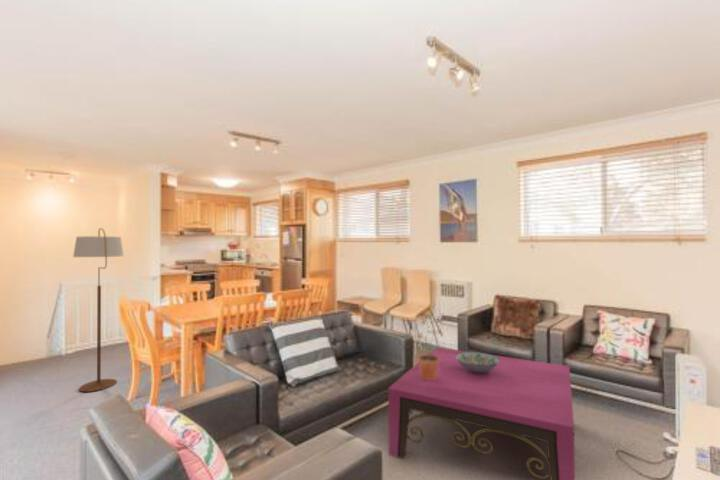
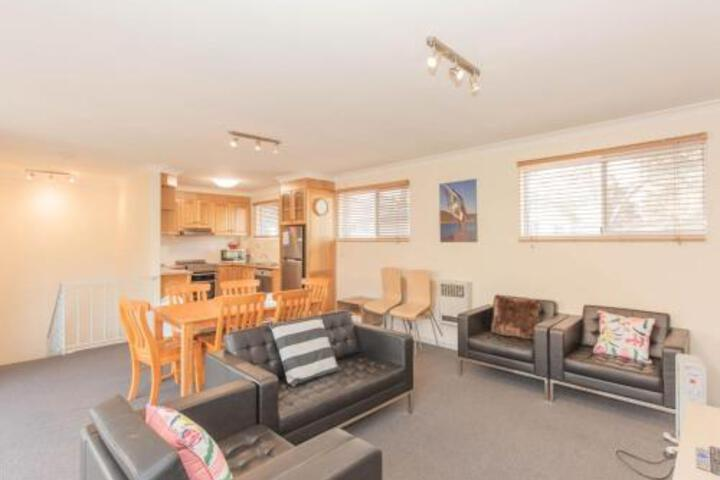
- potted plant (429, 346)
- floor lamp (99, 307)
- decorative bowl (477, 364)
- coffee table (486, 406)
